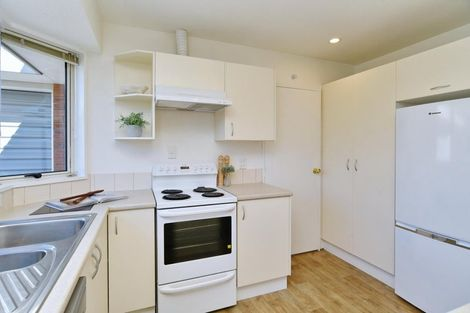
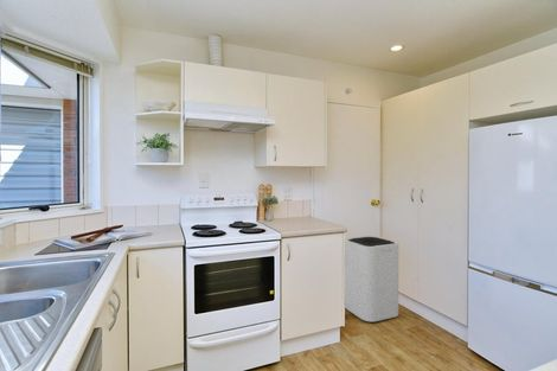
+ trash can (370, 275)
